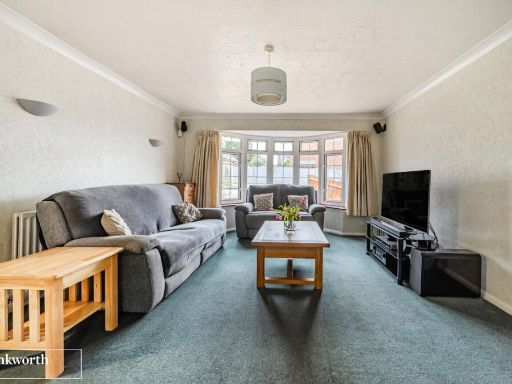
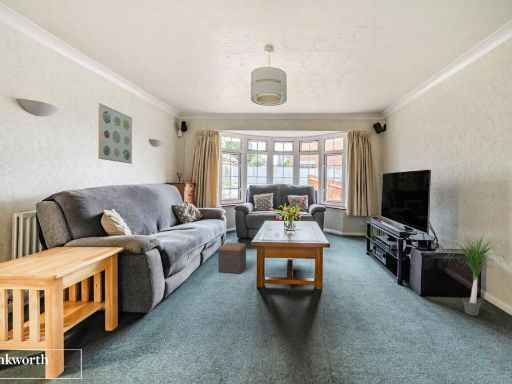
+ footstool (232, 256)
+ potted plant (475, 272)
+ wall art (116, 136)
